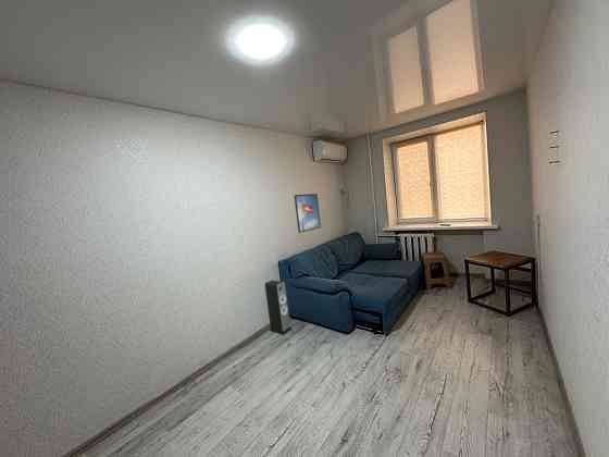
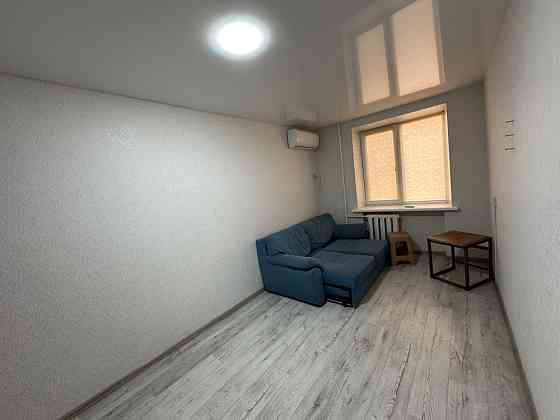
- speaker (277, 306)
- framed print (308, 212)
